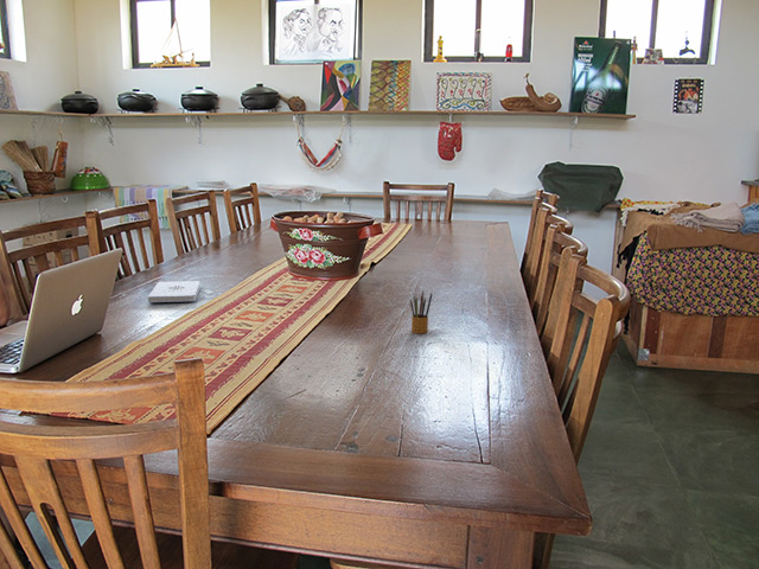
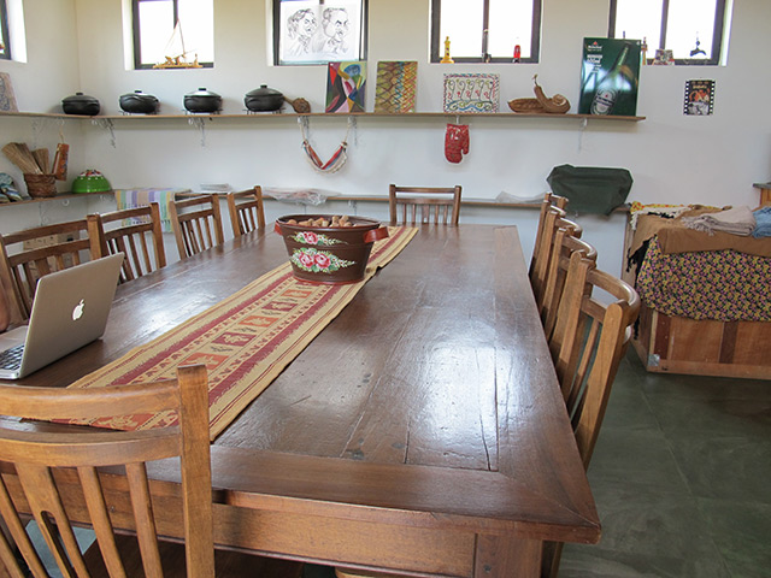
- notepad (176, 290)
- pencil box (421, 312)
